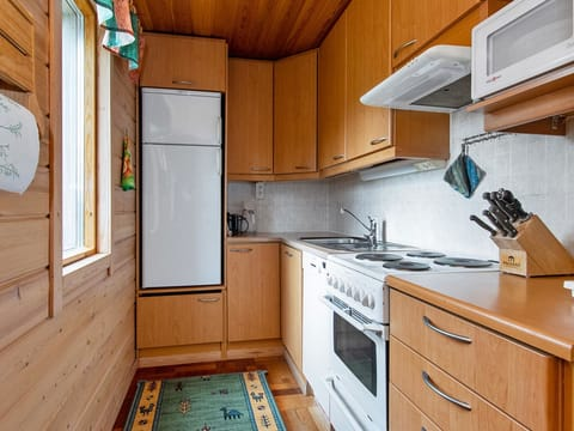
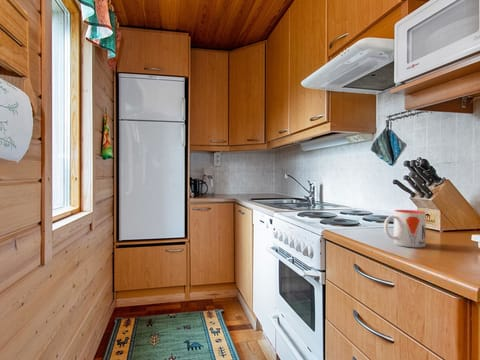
+ mug (403, 227)
